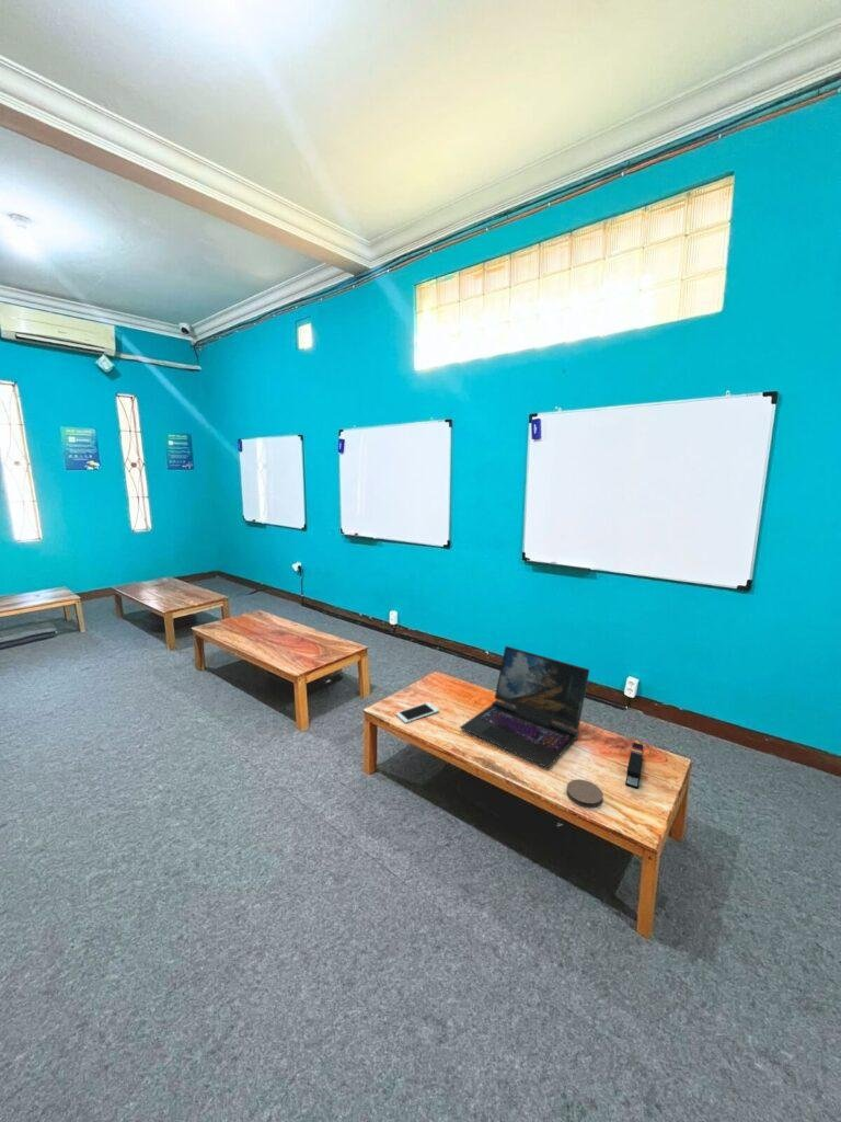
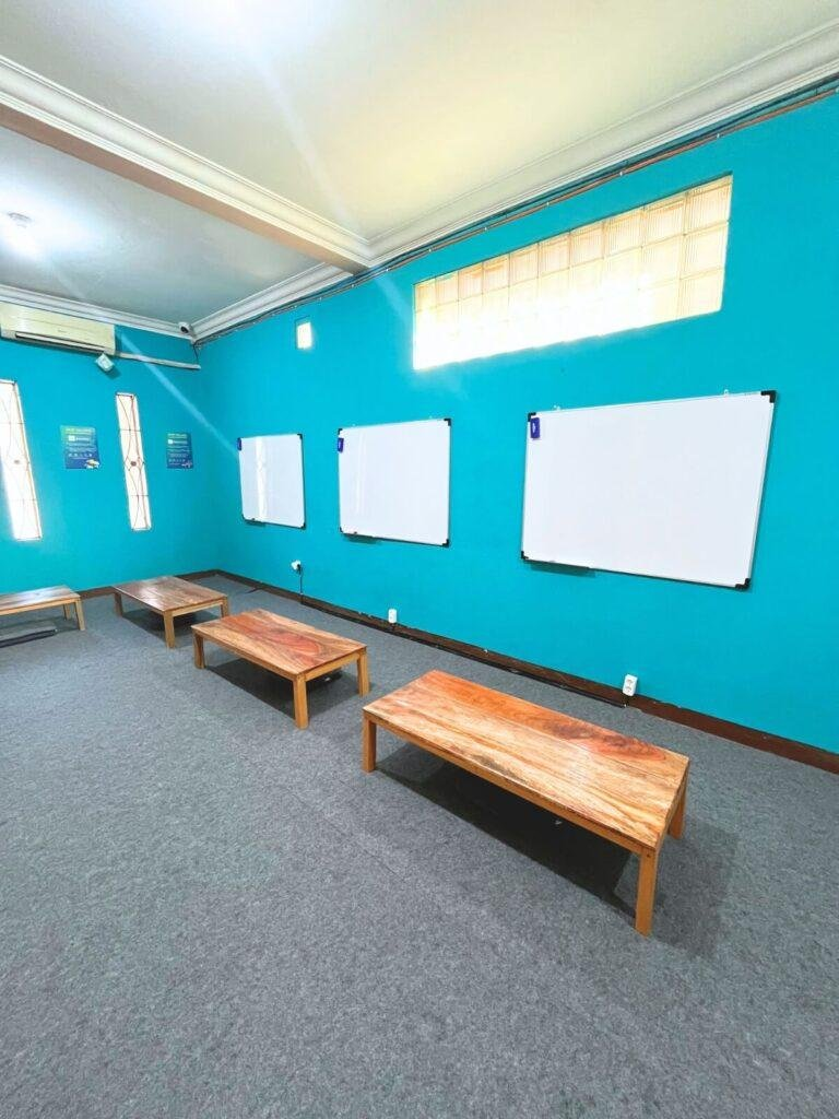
- coaster (584, 792)
- stapler (635, 763)
- cell phone (417, 712)
- laptop (523, 700)
